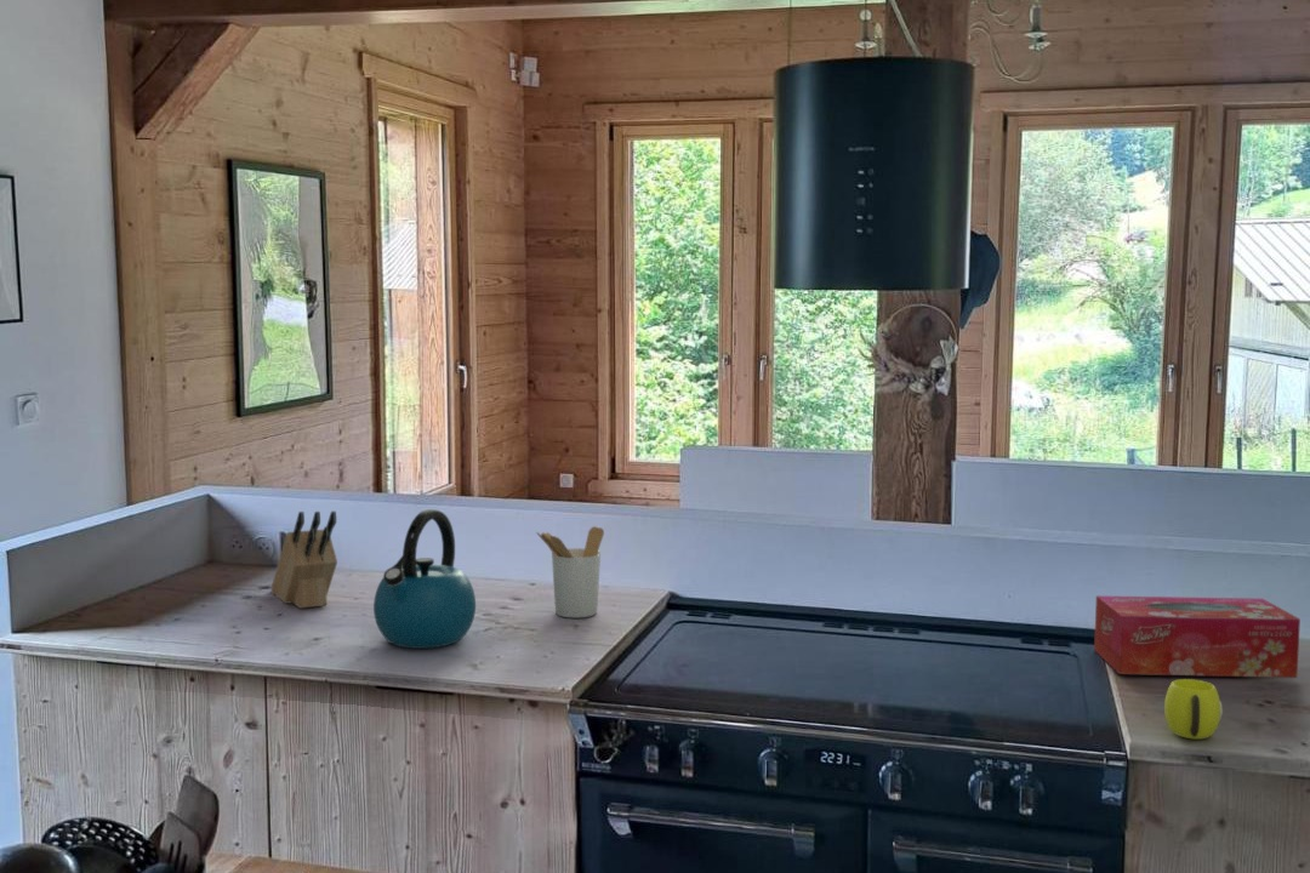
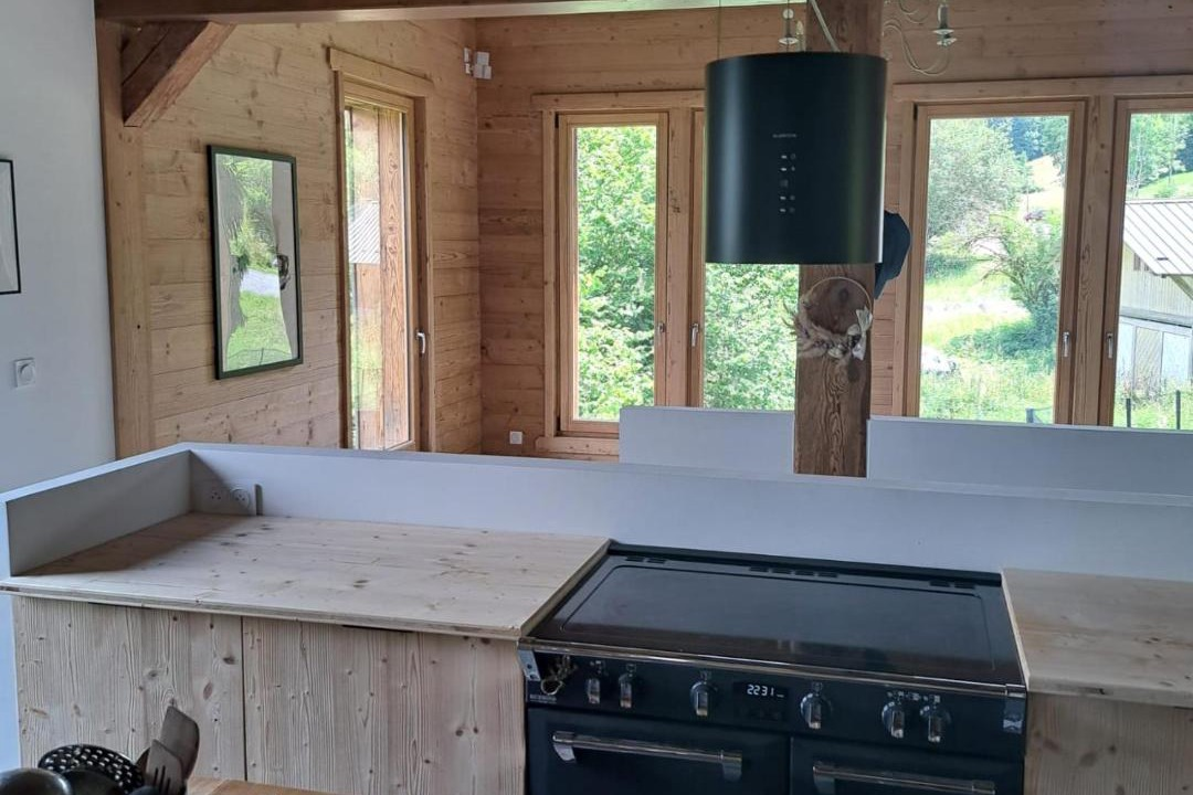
- knife block (304, 553)
- utensil holder (568, 570)
- tissue box (1192, 634)
- kettle (421, 577)
- cup (1194, 712)
